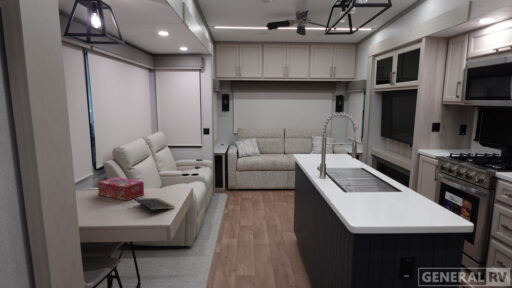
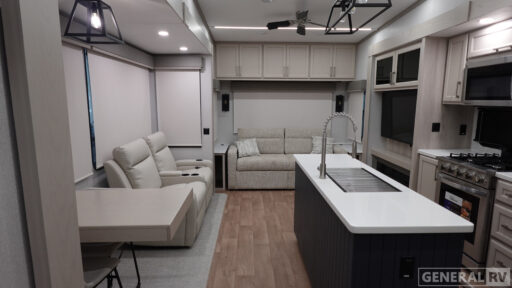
- tissue box (121, 188)
- notepad (154, 203)
